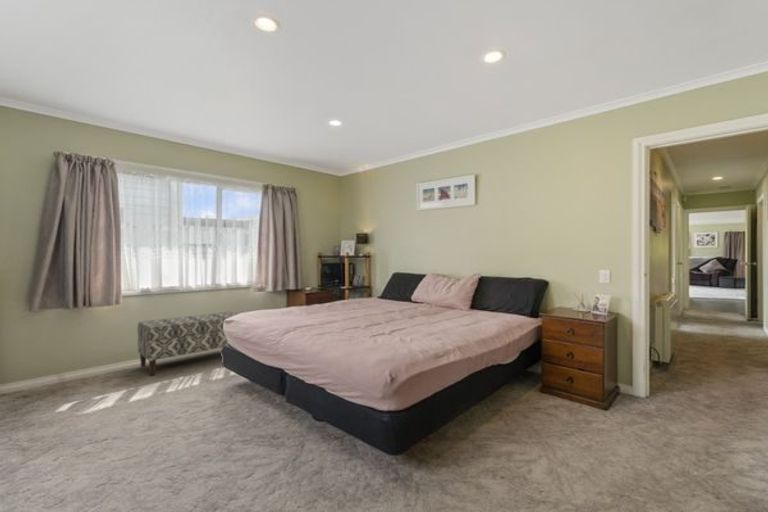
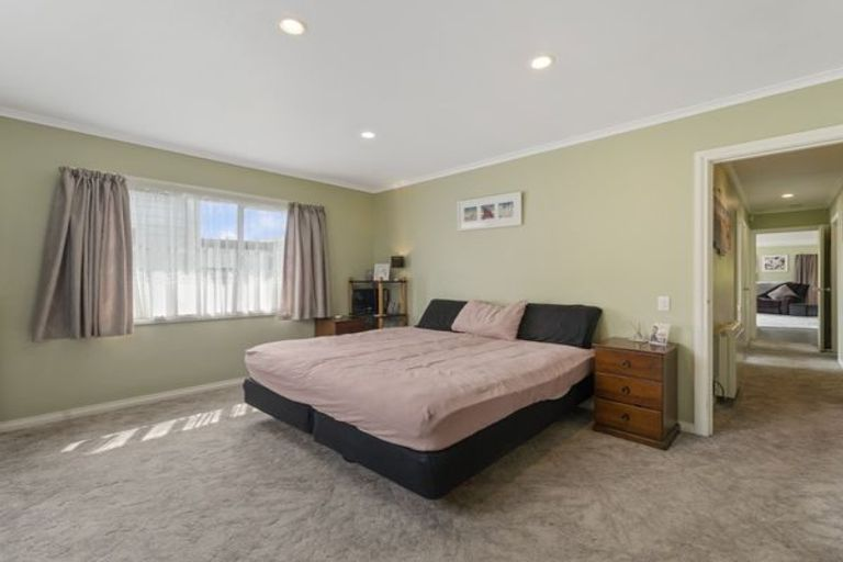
- bench (195, 339)
